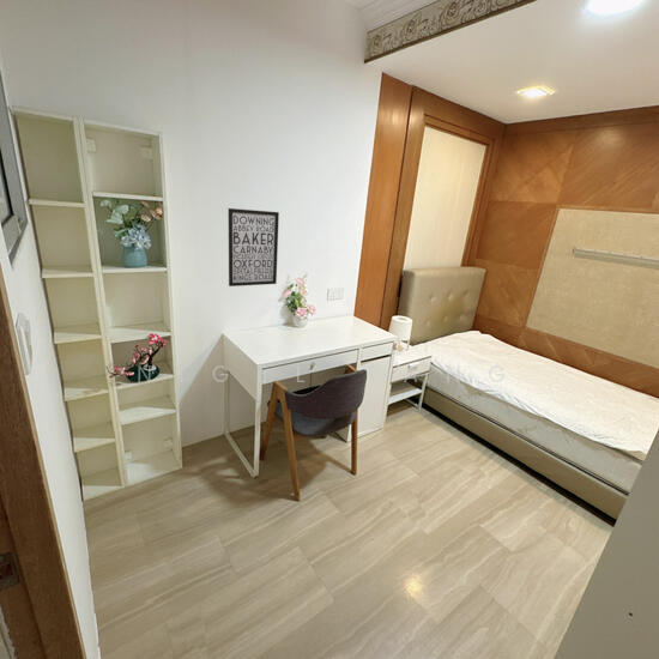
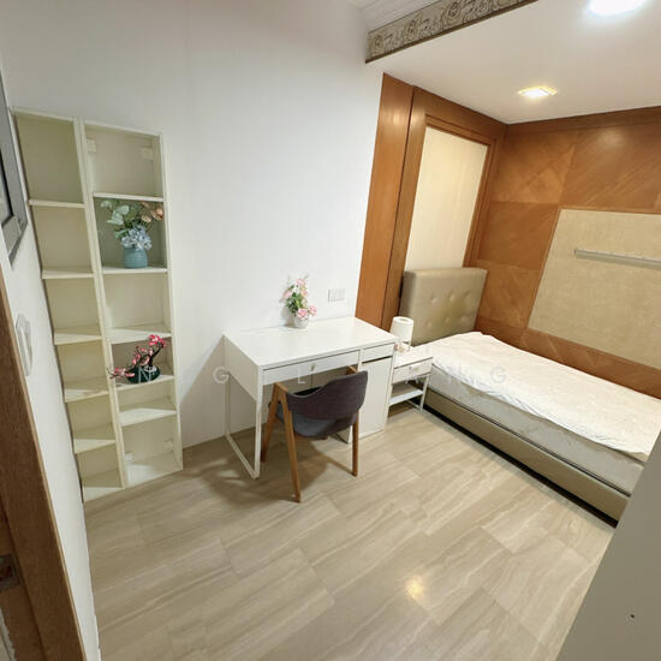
- wall art (253, 248)
